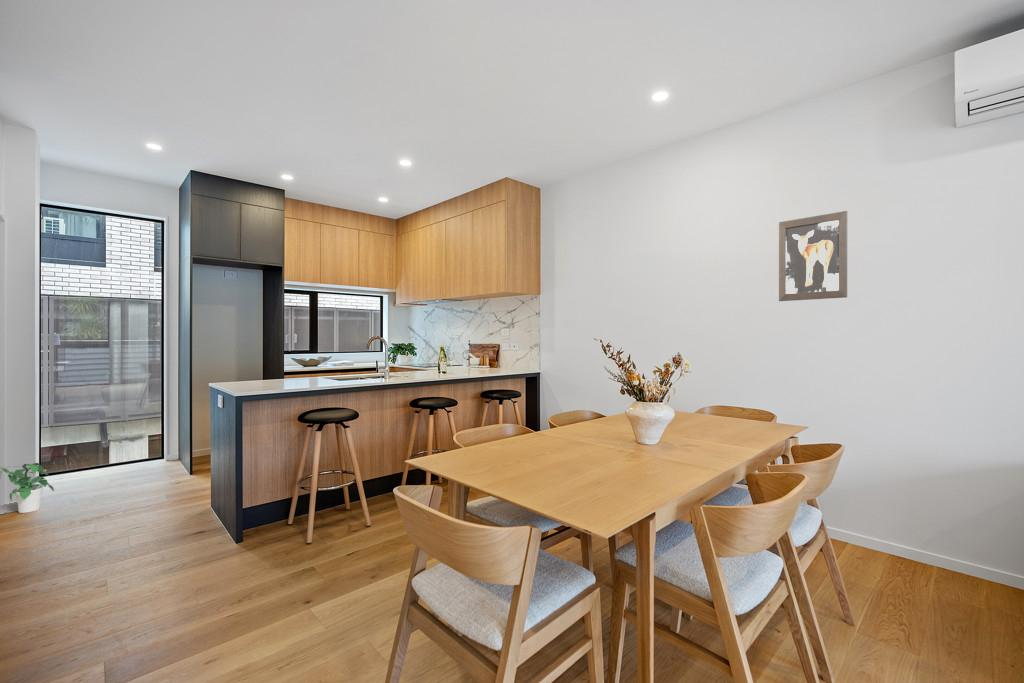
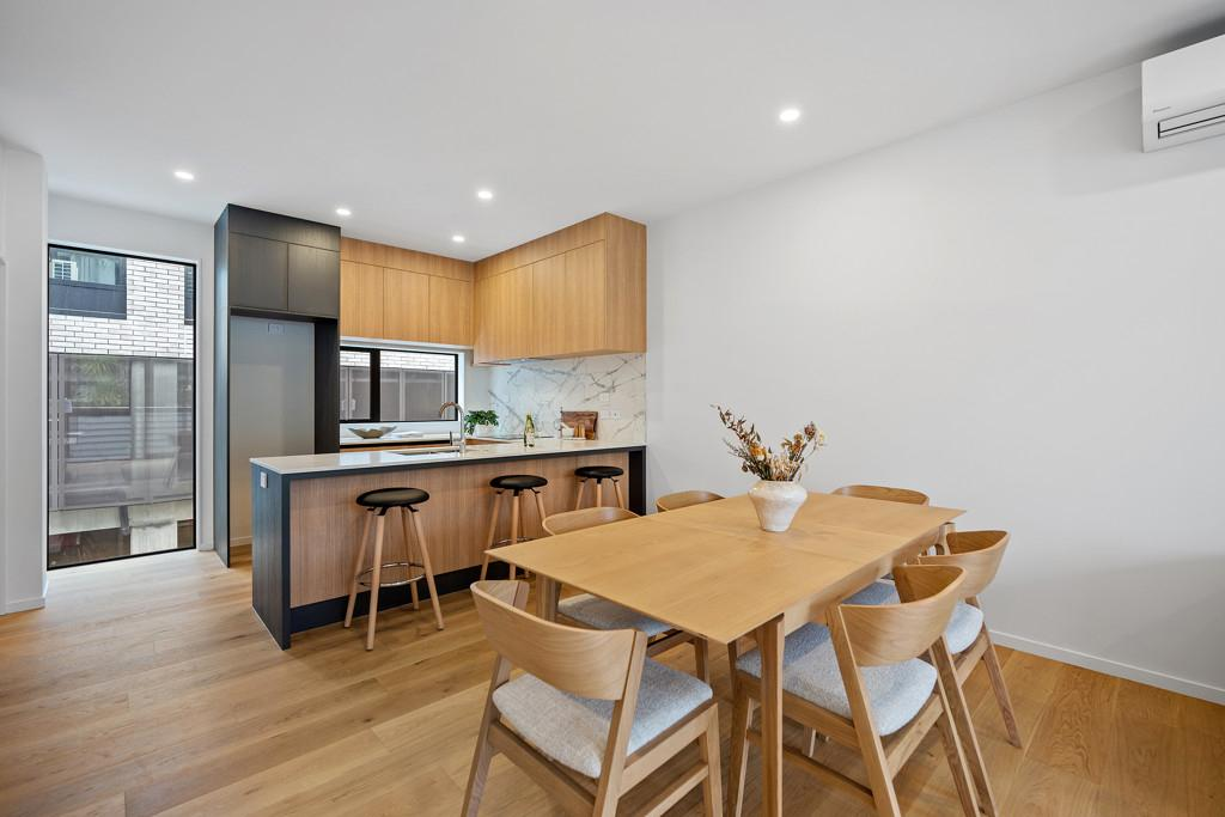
- potted plant (27, 486)
- wall art (811, 258)
